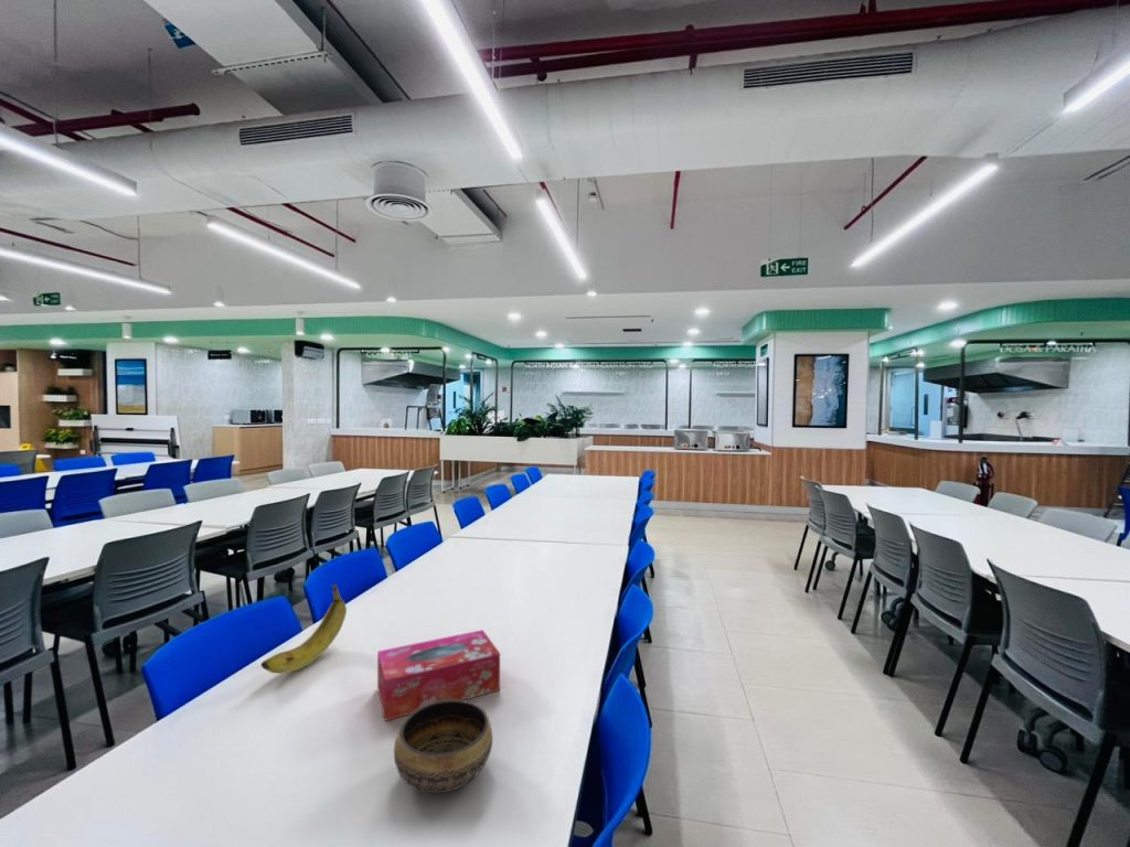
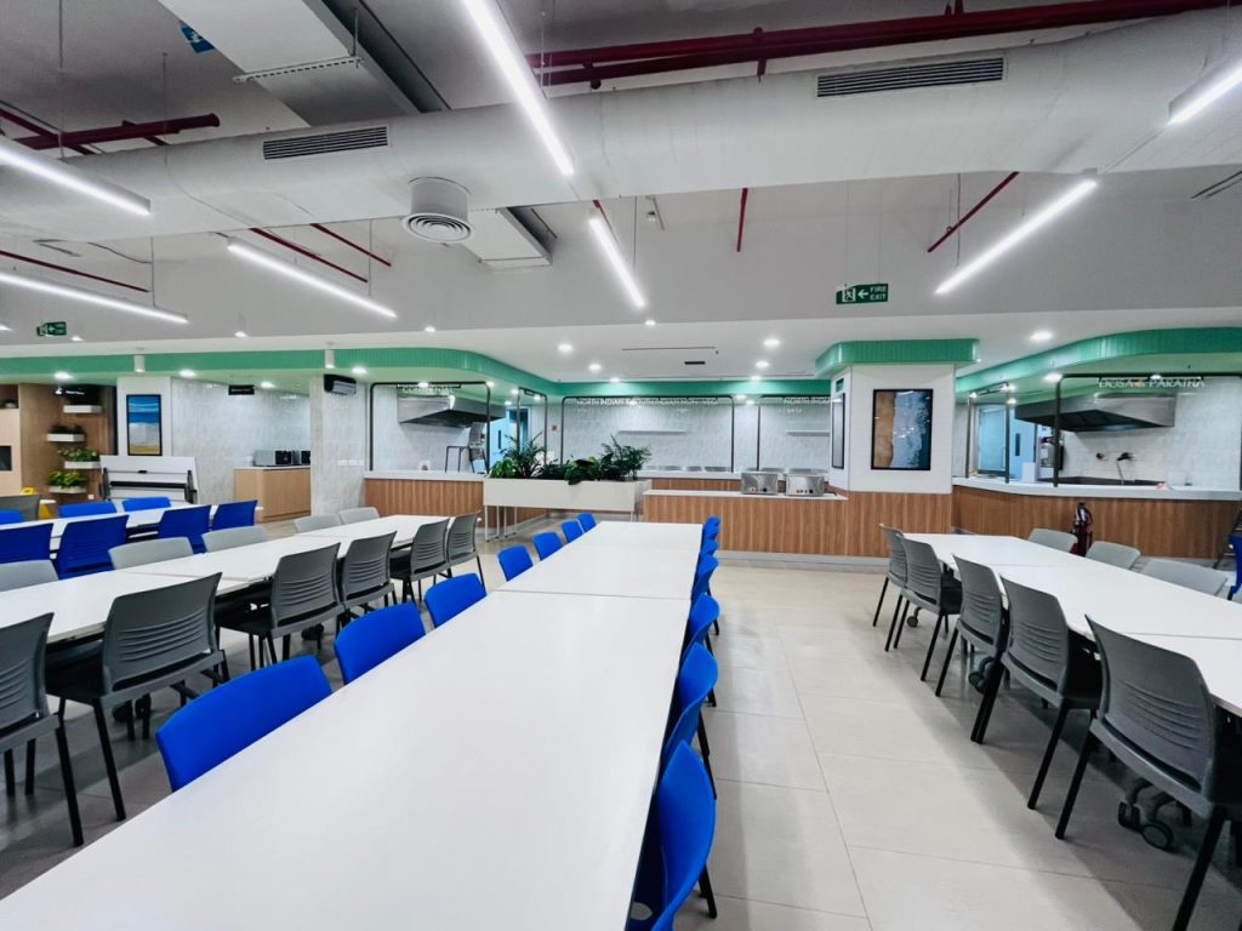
- bowl (444, 748)
- banana (312, 633)
- tissue box (438, 671)
